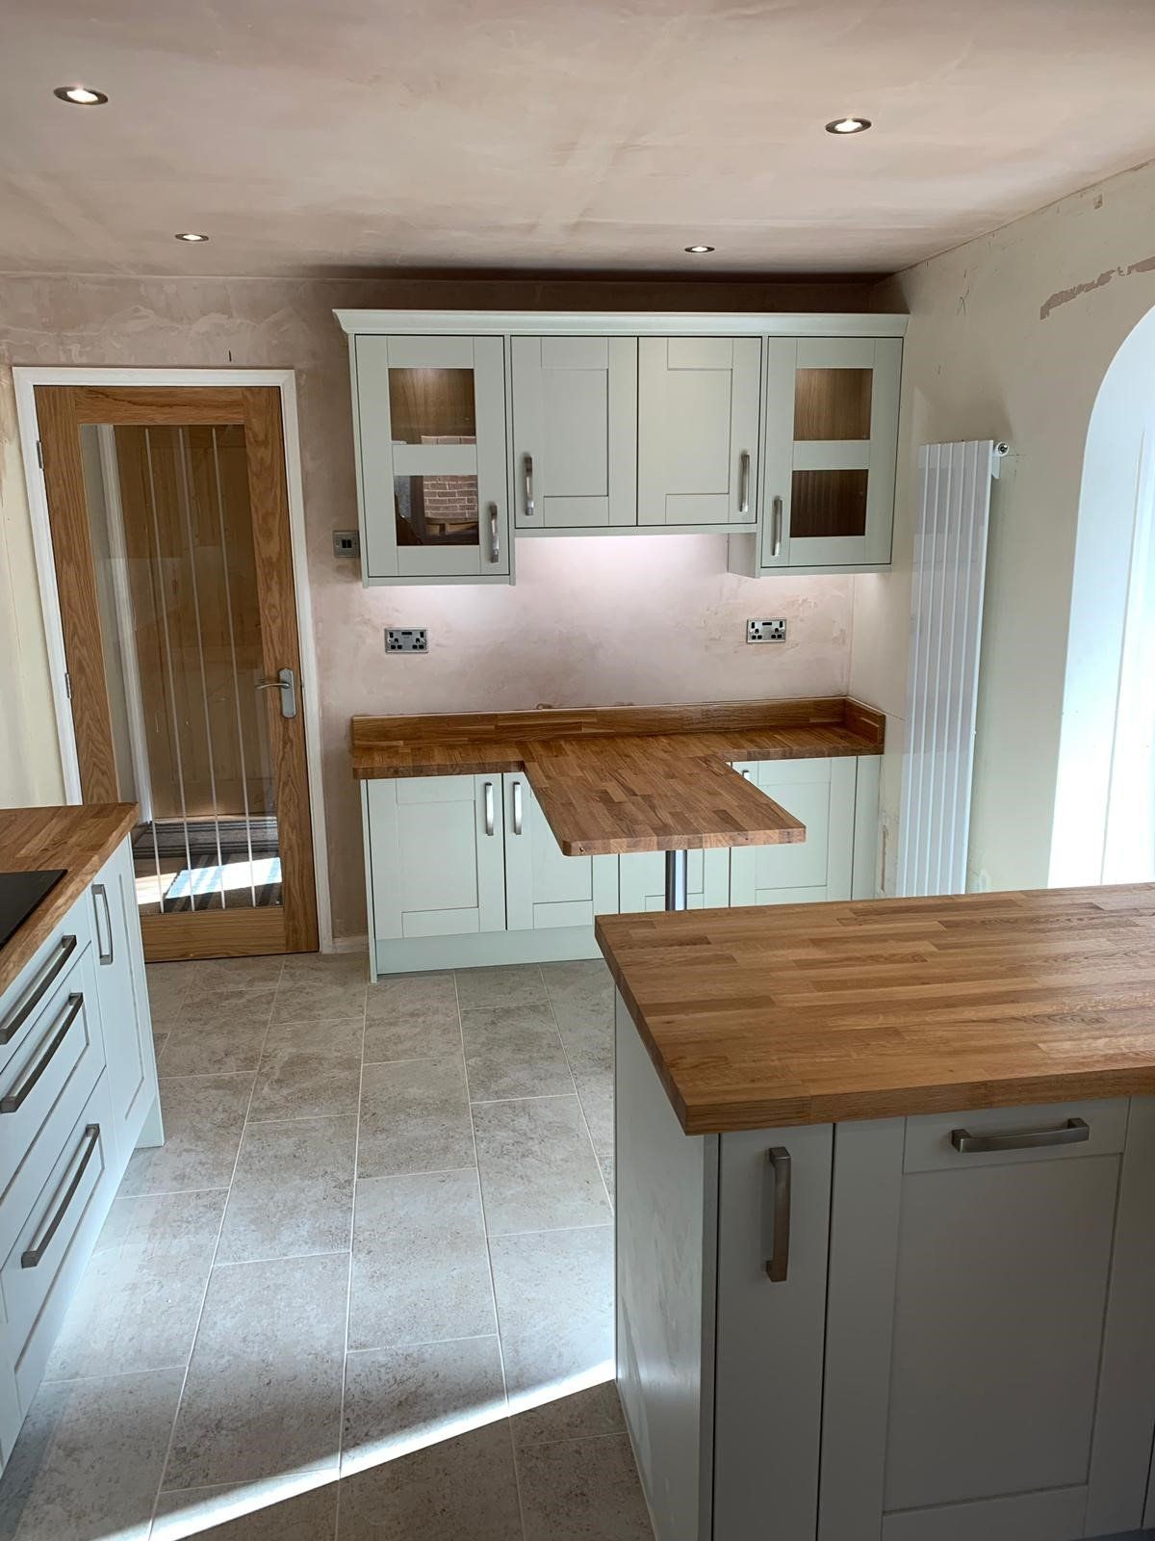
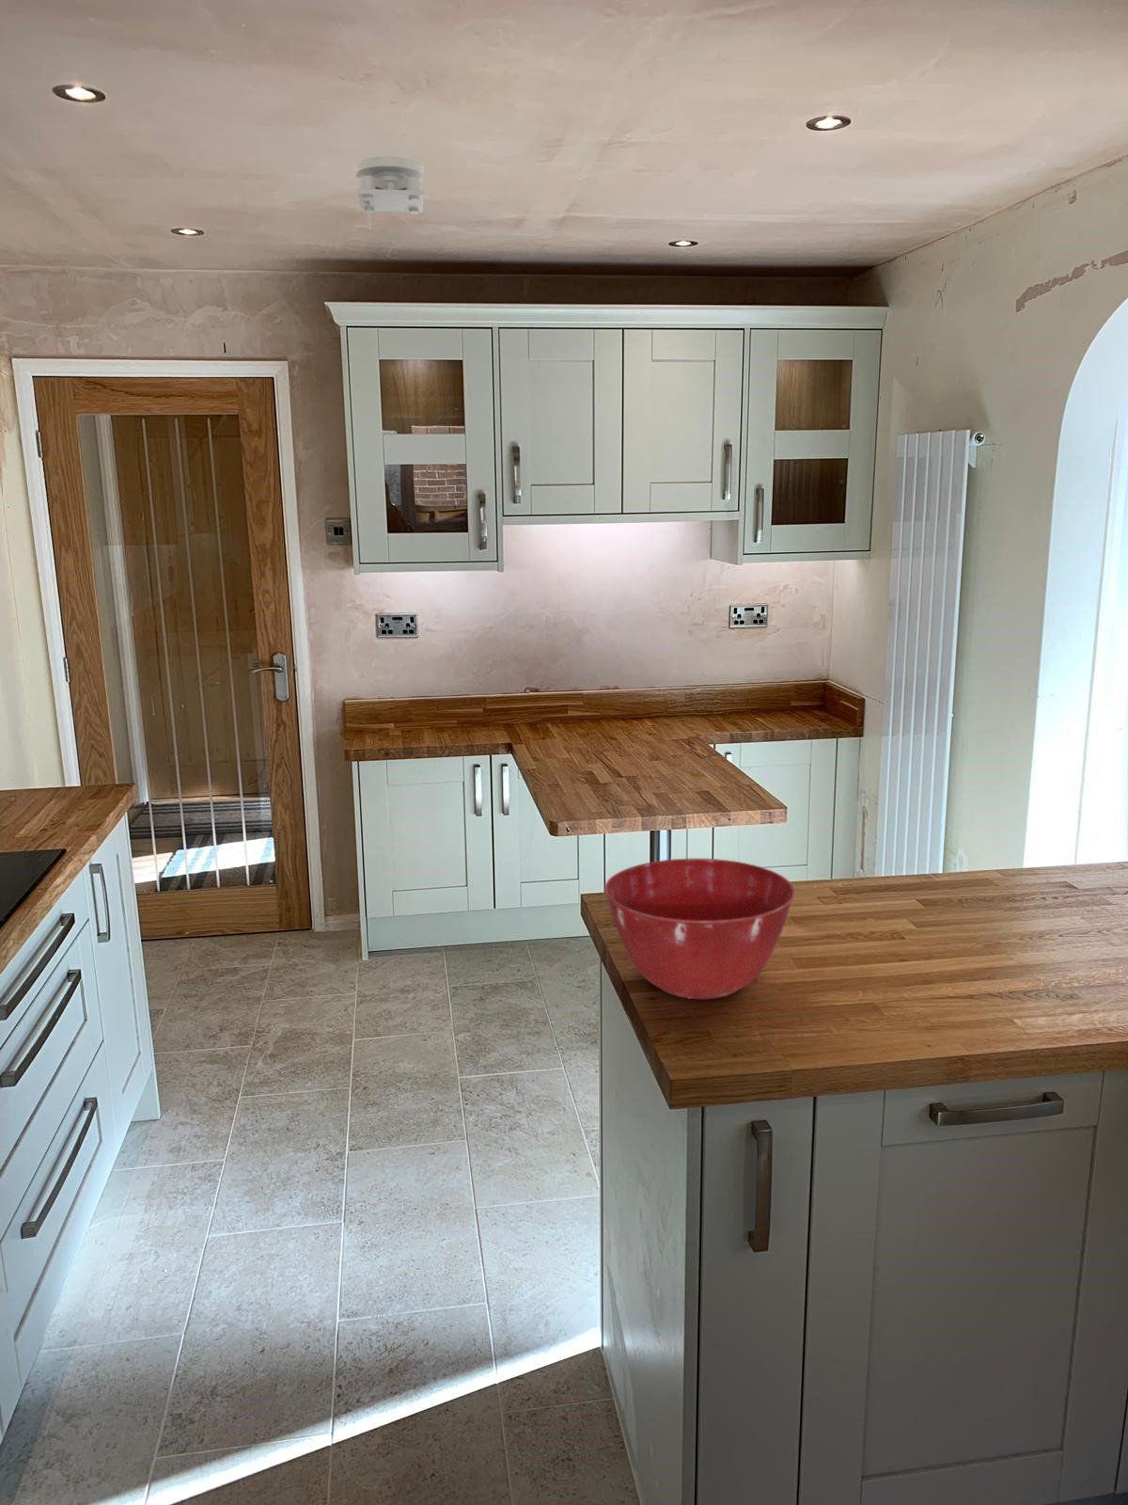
+ smoke detector (391, 198)
+ mixing bowl (698, 933)
